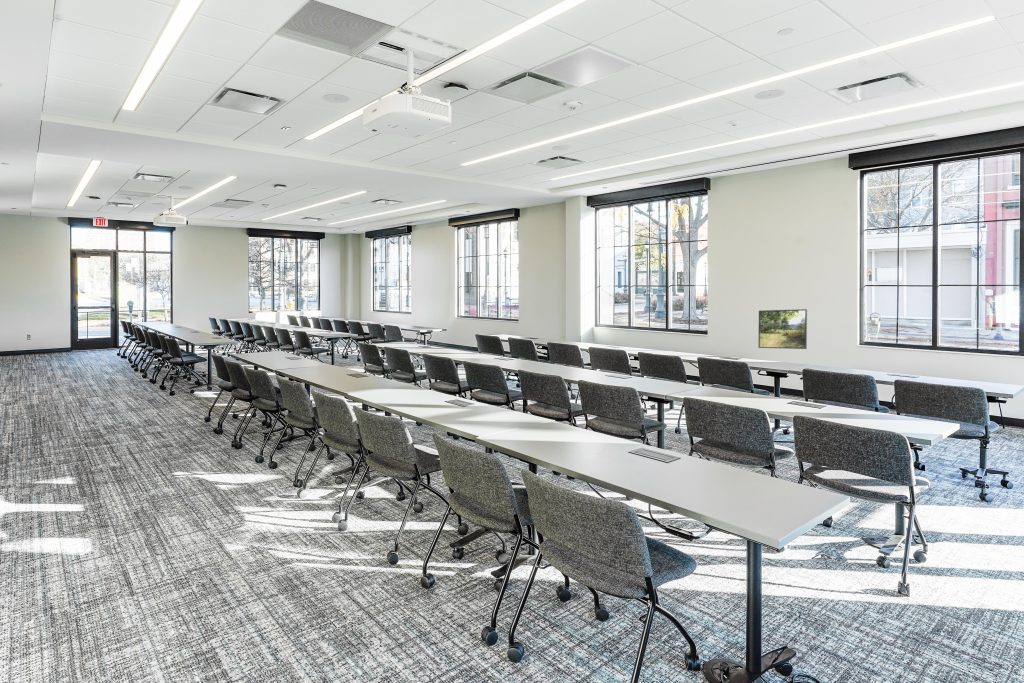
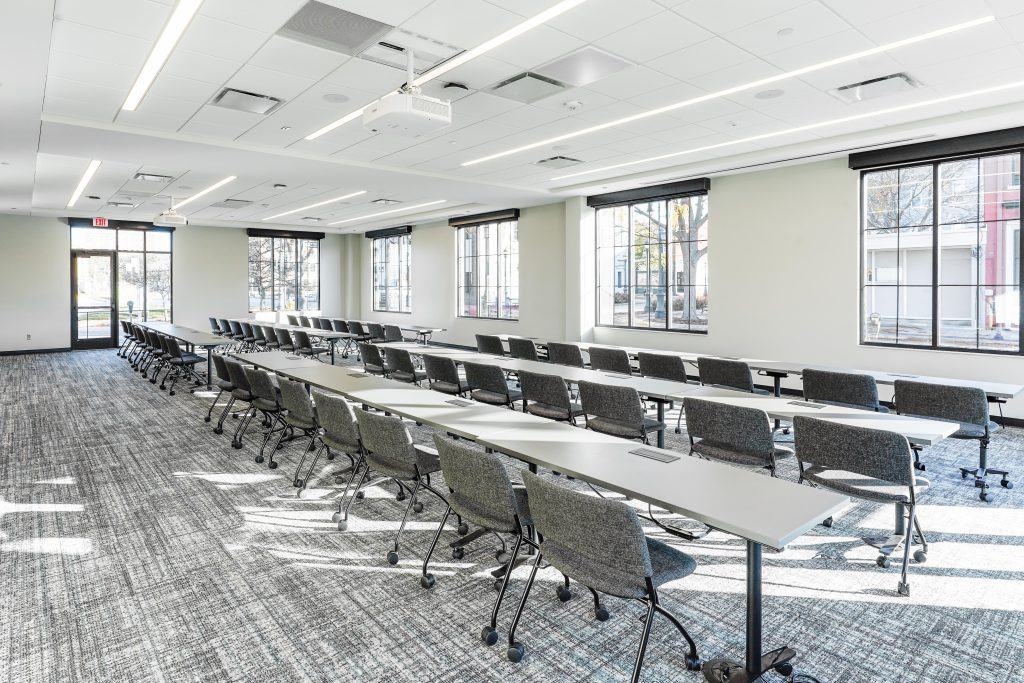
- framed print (781, 329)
